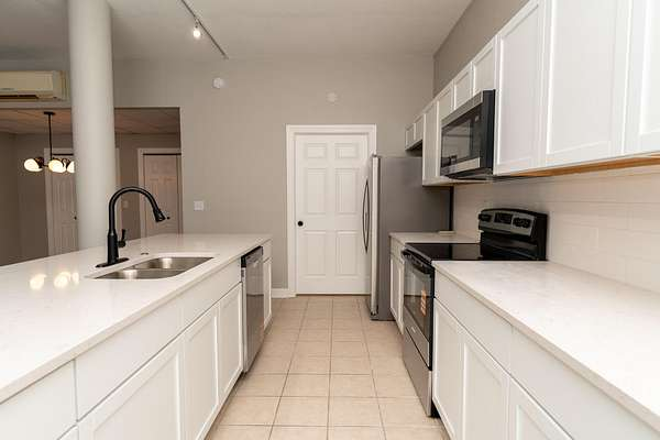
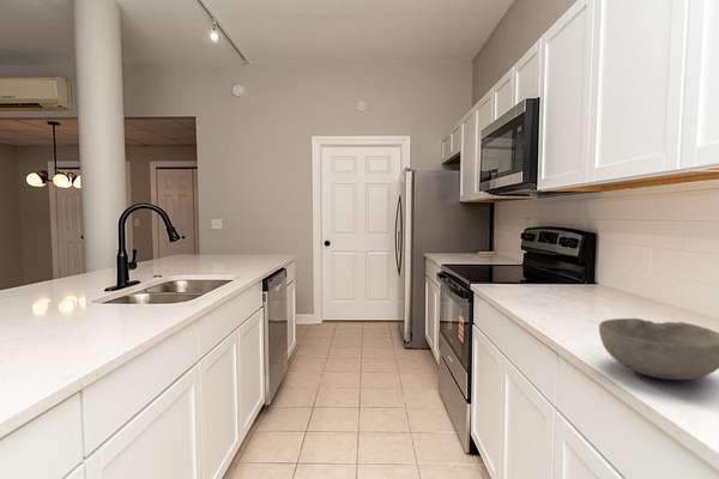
+ bowl (658, 351)
